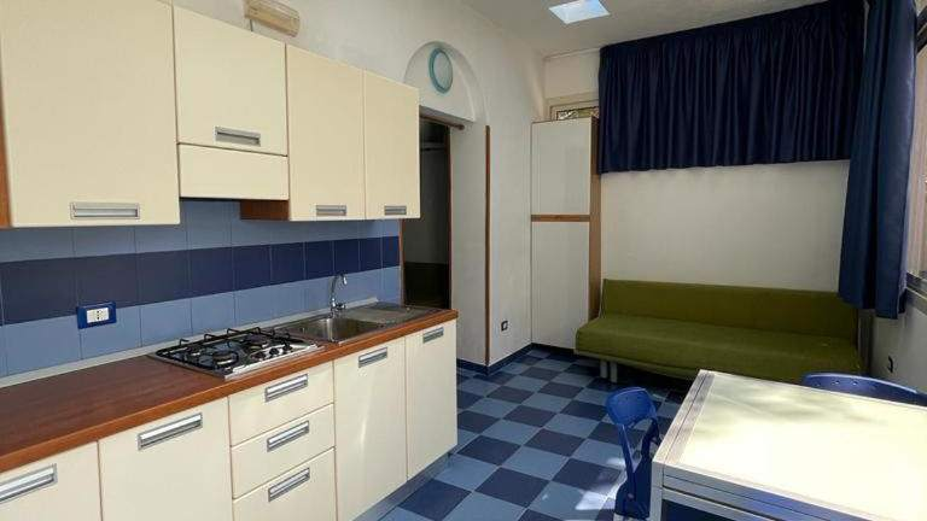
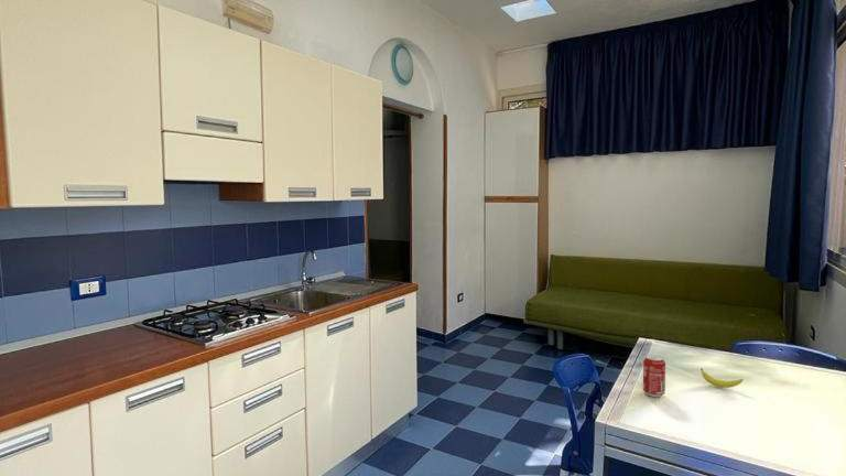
+ banana (720, 380)
+ beverage can (653, 376)
